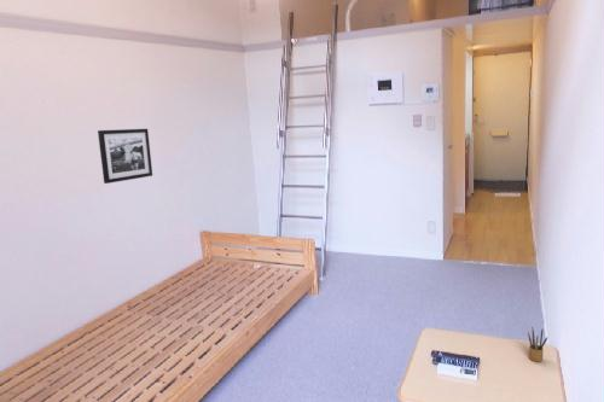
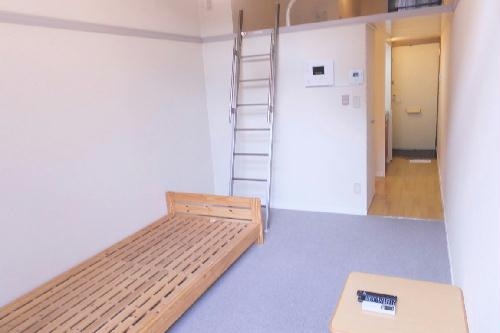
- picture frame (127, 155)
- pencil box (536, 344)
